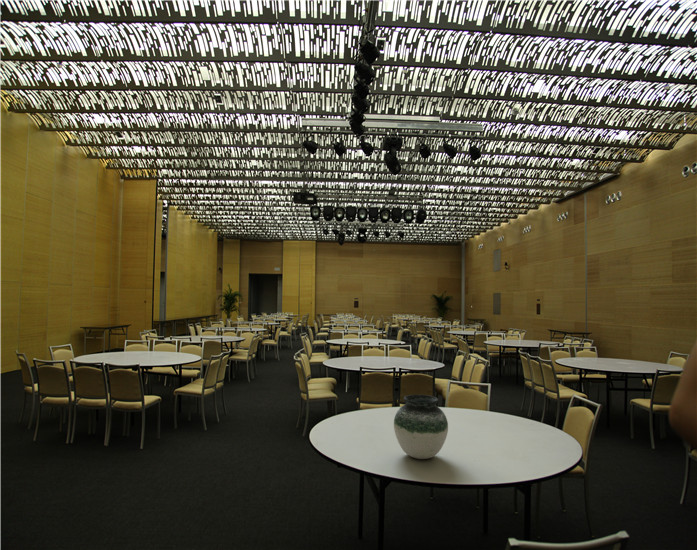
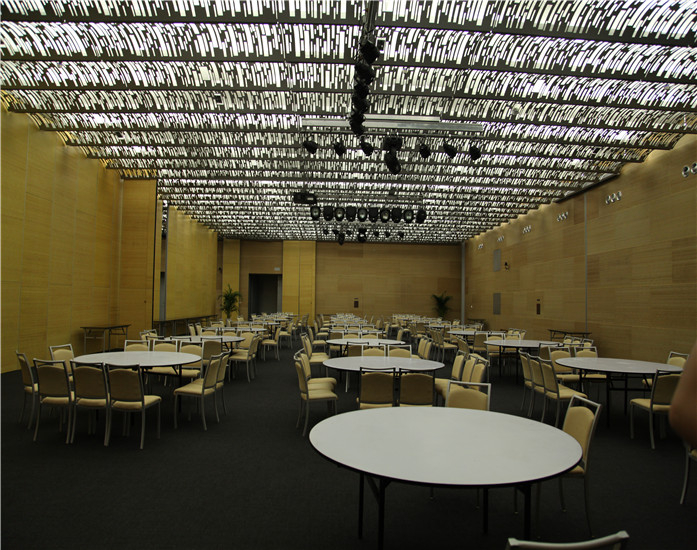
- vase (420, 426)
